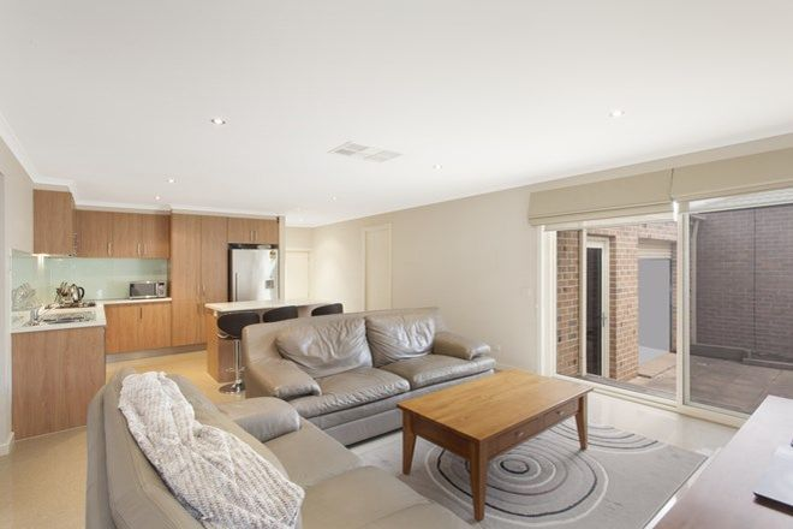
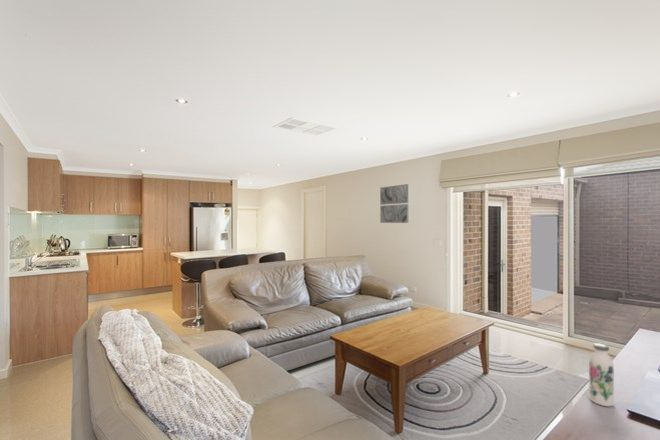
+ water bottle (601, 373)
+ wall art (393, 203)
